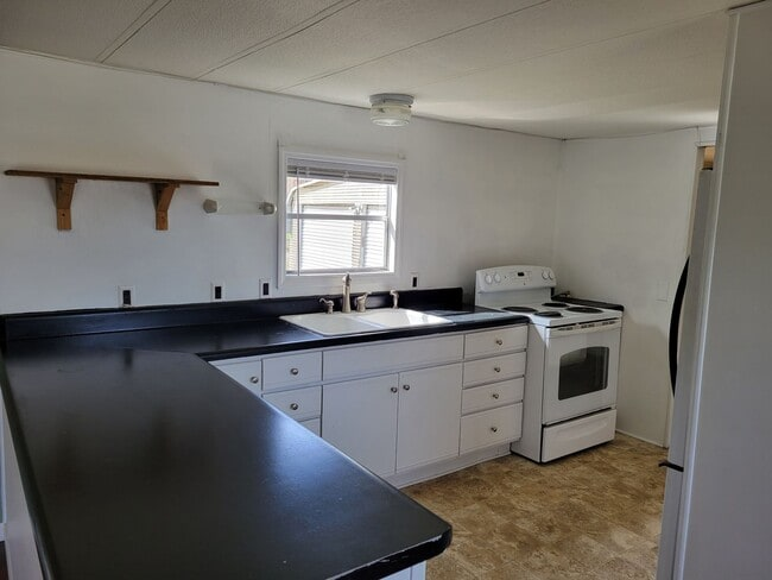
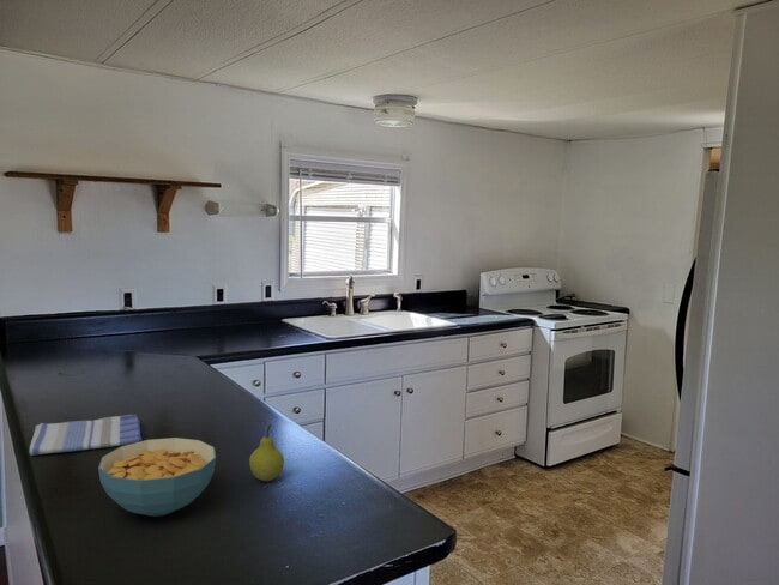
+ cereal bowl (159, 482)
+ dish towel (87, 433)
+ fruit (266, 450)
